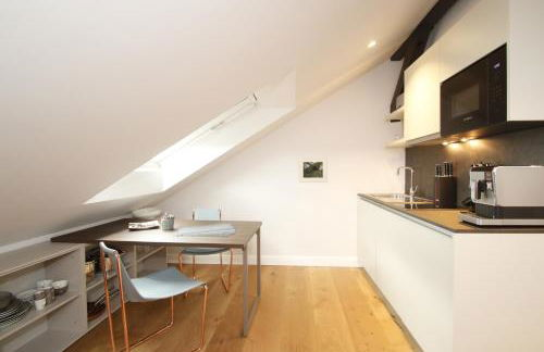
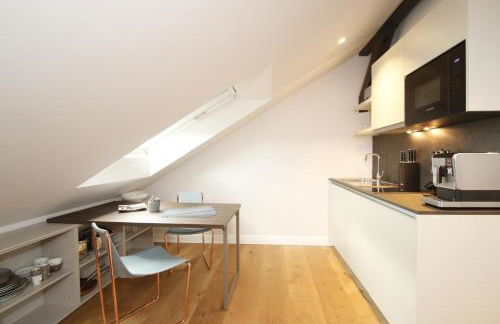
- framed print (312, 169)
